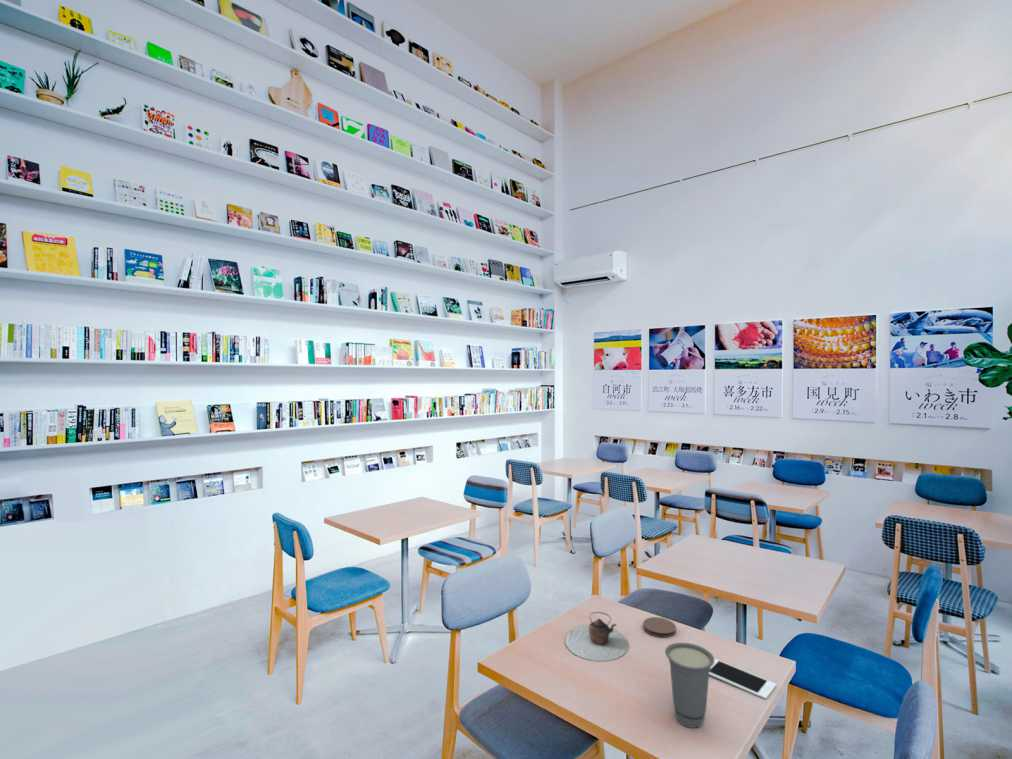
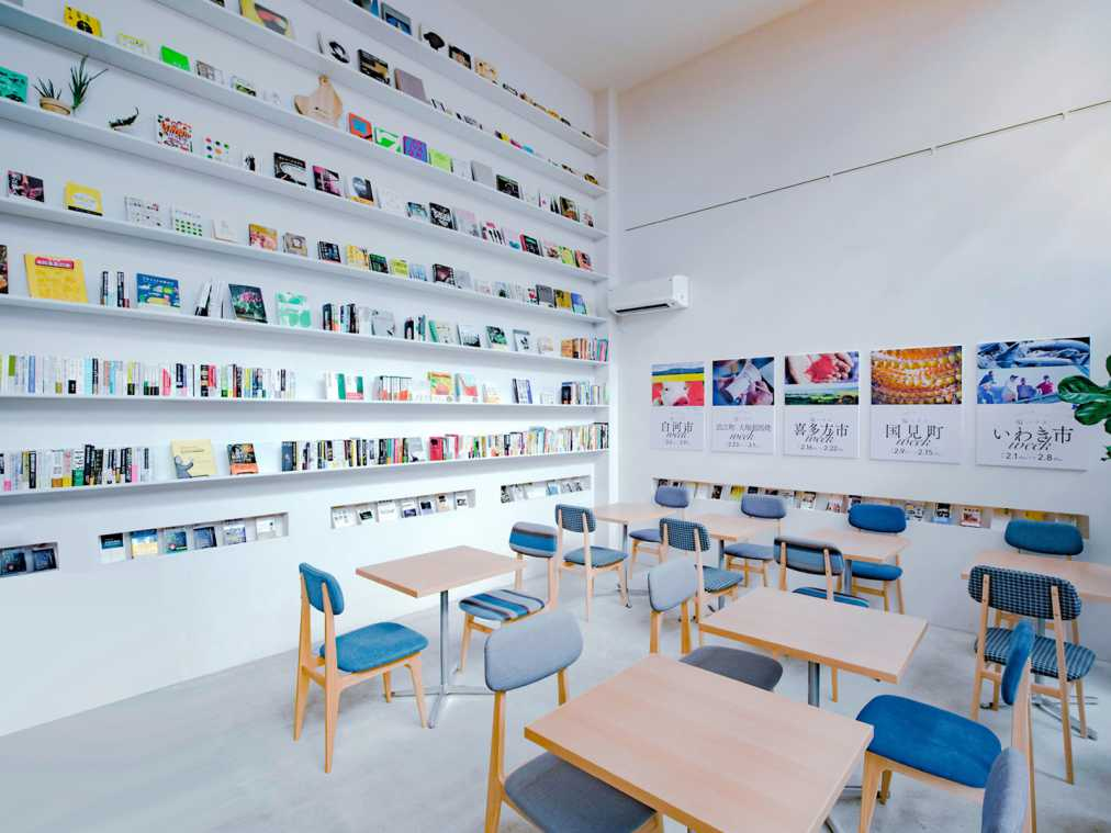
- coaster (659, 627)
- cell phone (738, 677)
- cup (689, 687)
- teapot (596, 627)
